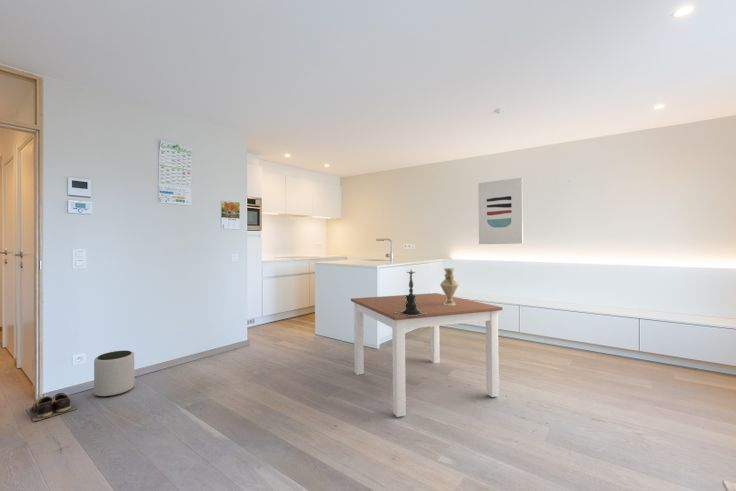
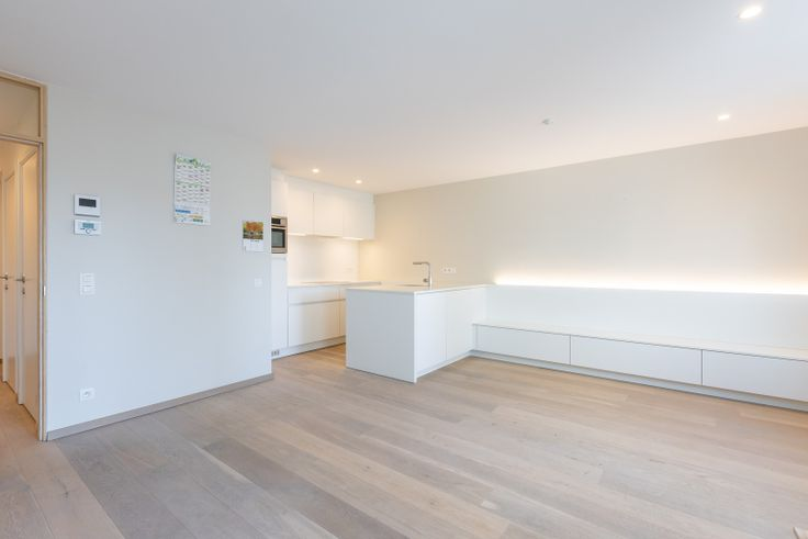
- shoes (51, 401)
- wall art (499, 212)
- vase (449, 286)
- candle holder (410, 288)
- plant pot (114, 372)
- dining table (430, 342)
